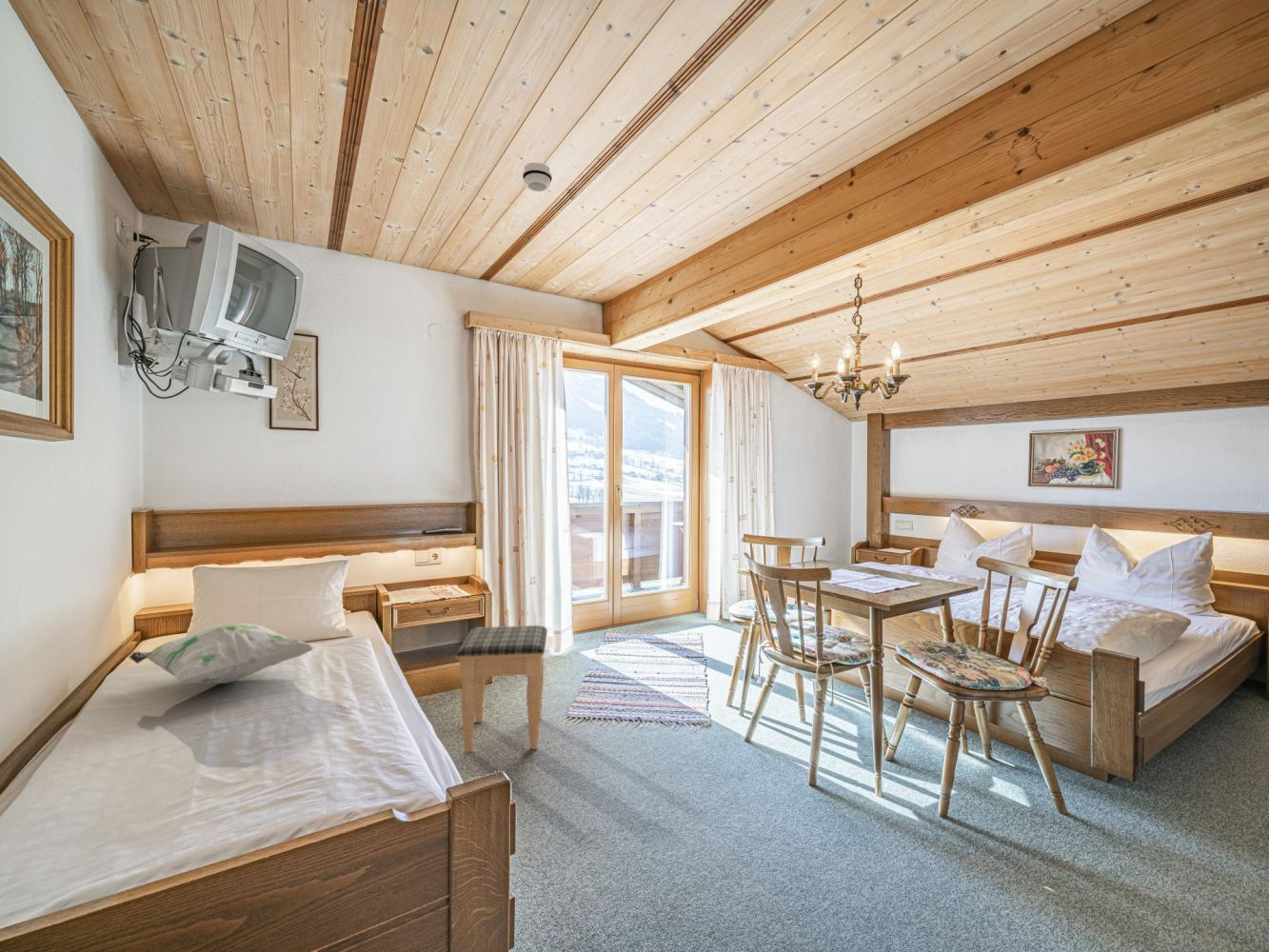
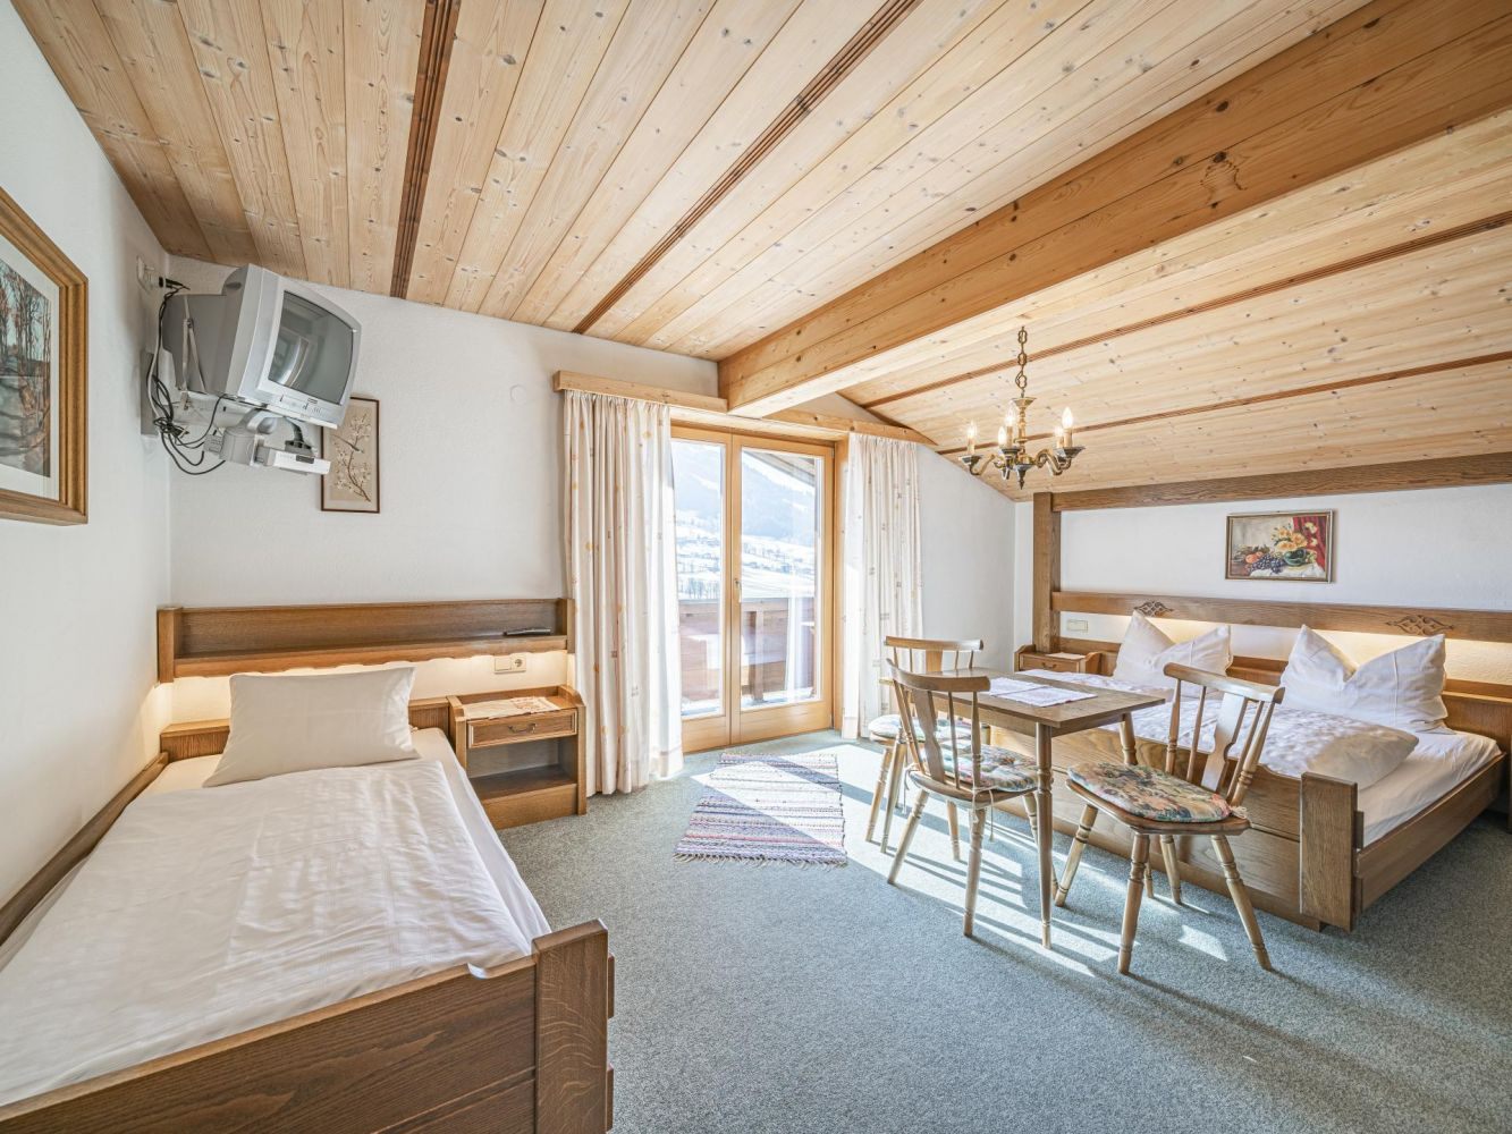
- decorative pillow (223, 652)
- smoke detector (537, 177)
- footstool (502, 675)
